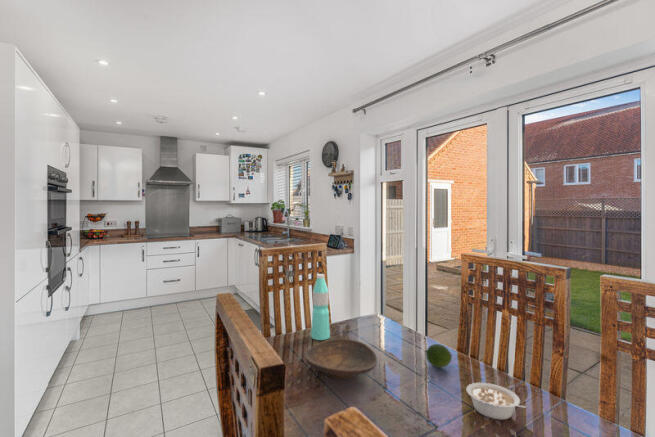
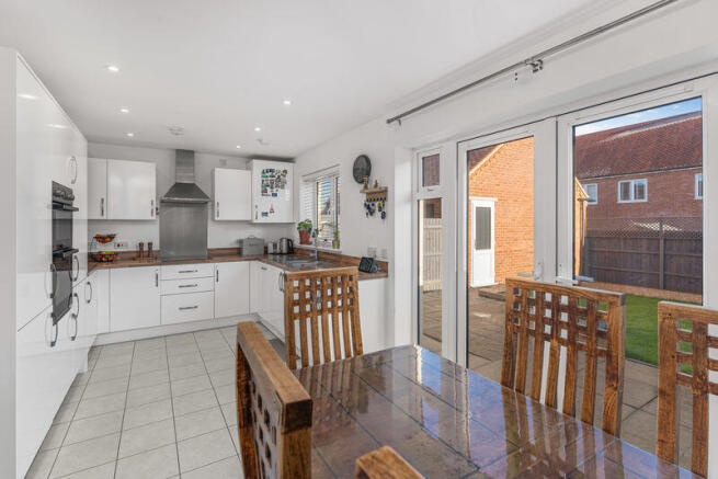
- decorative bowl (340, 361)
- legume (494, 401)
- fruit (438, 355)
- water bottle (320, 305)
